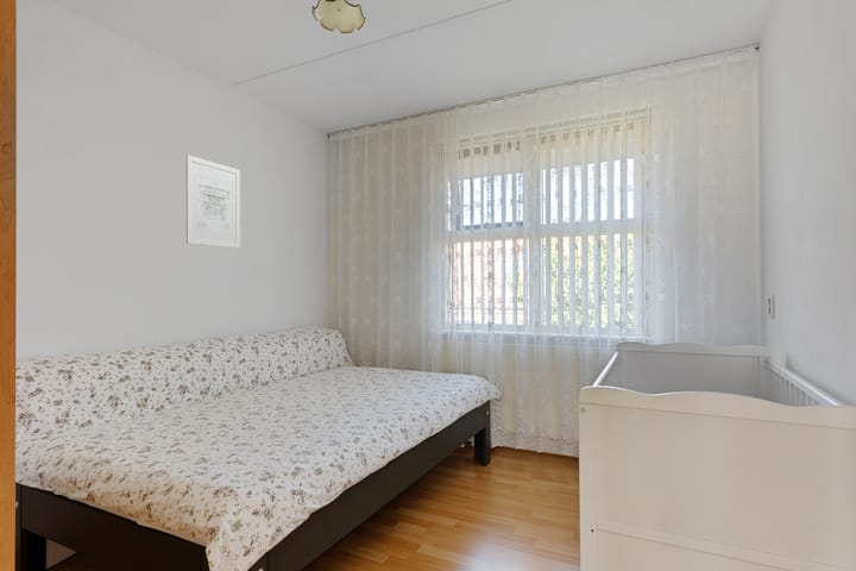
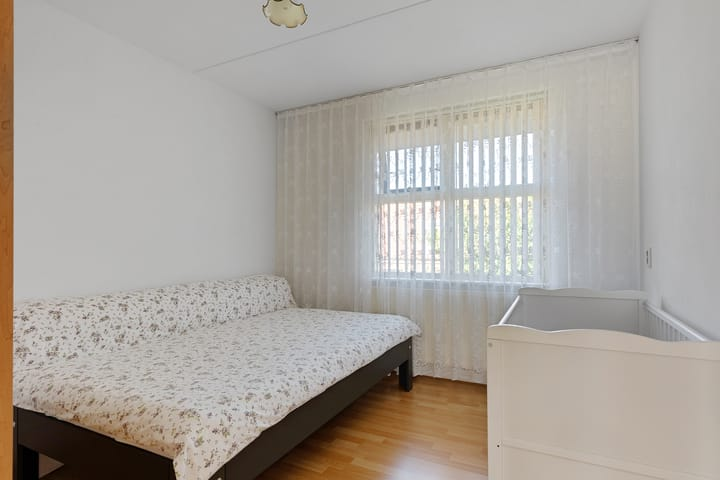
- wall art (214, 203)
